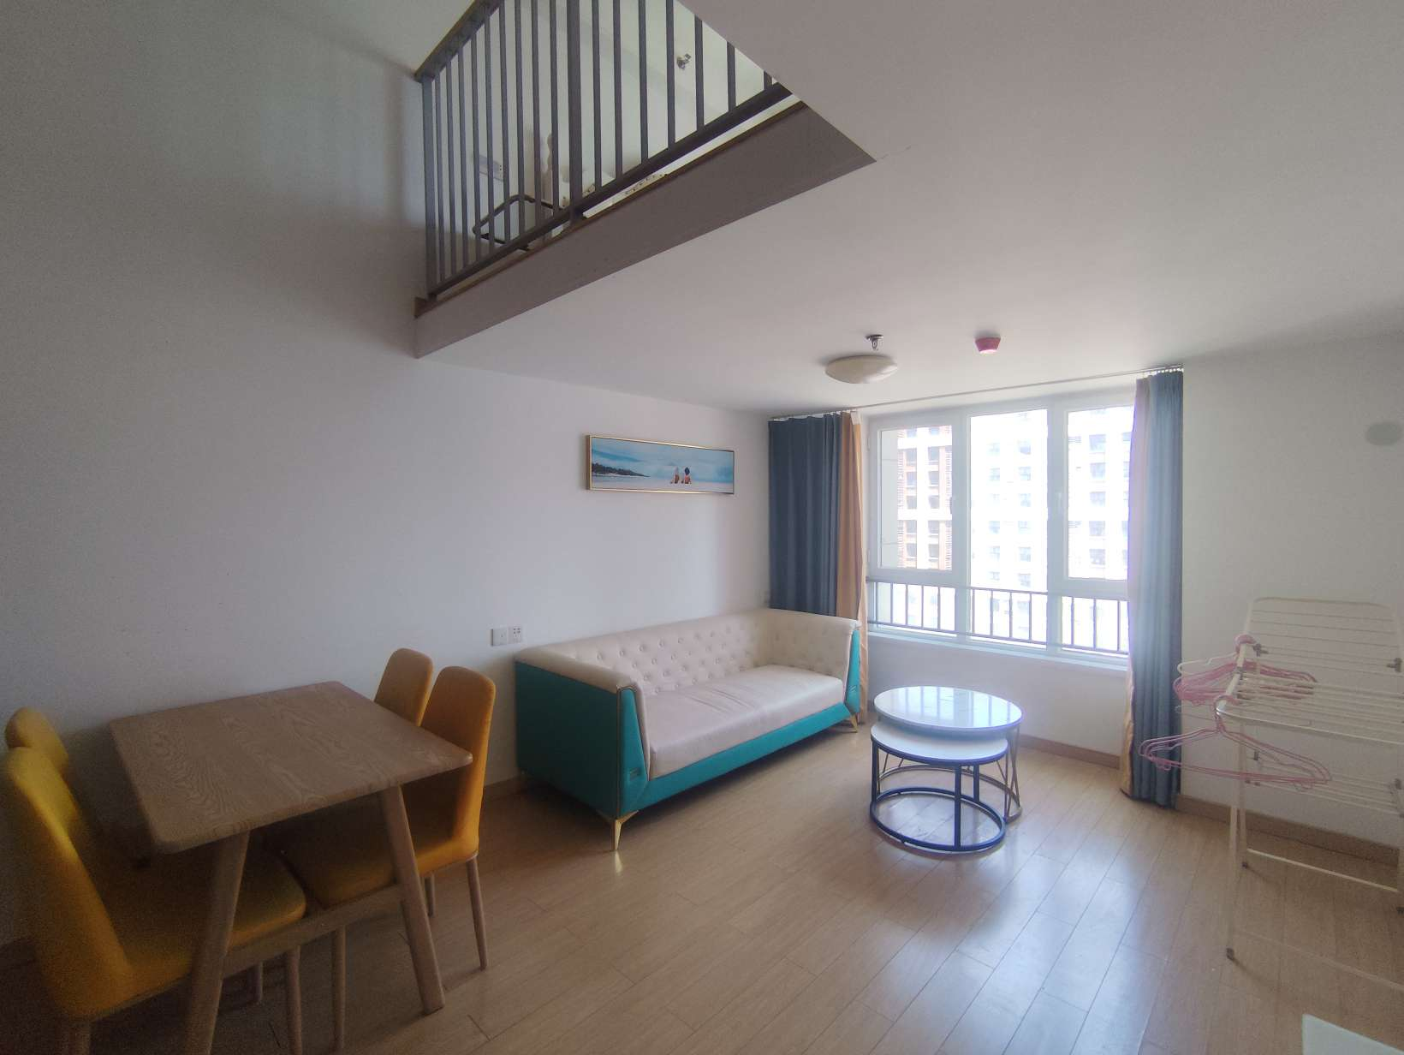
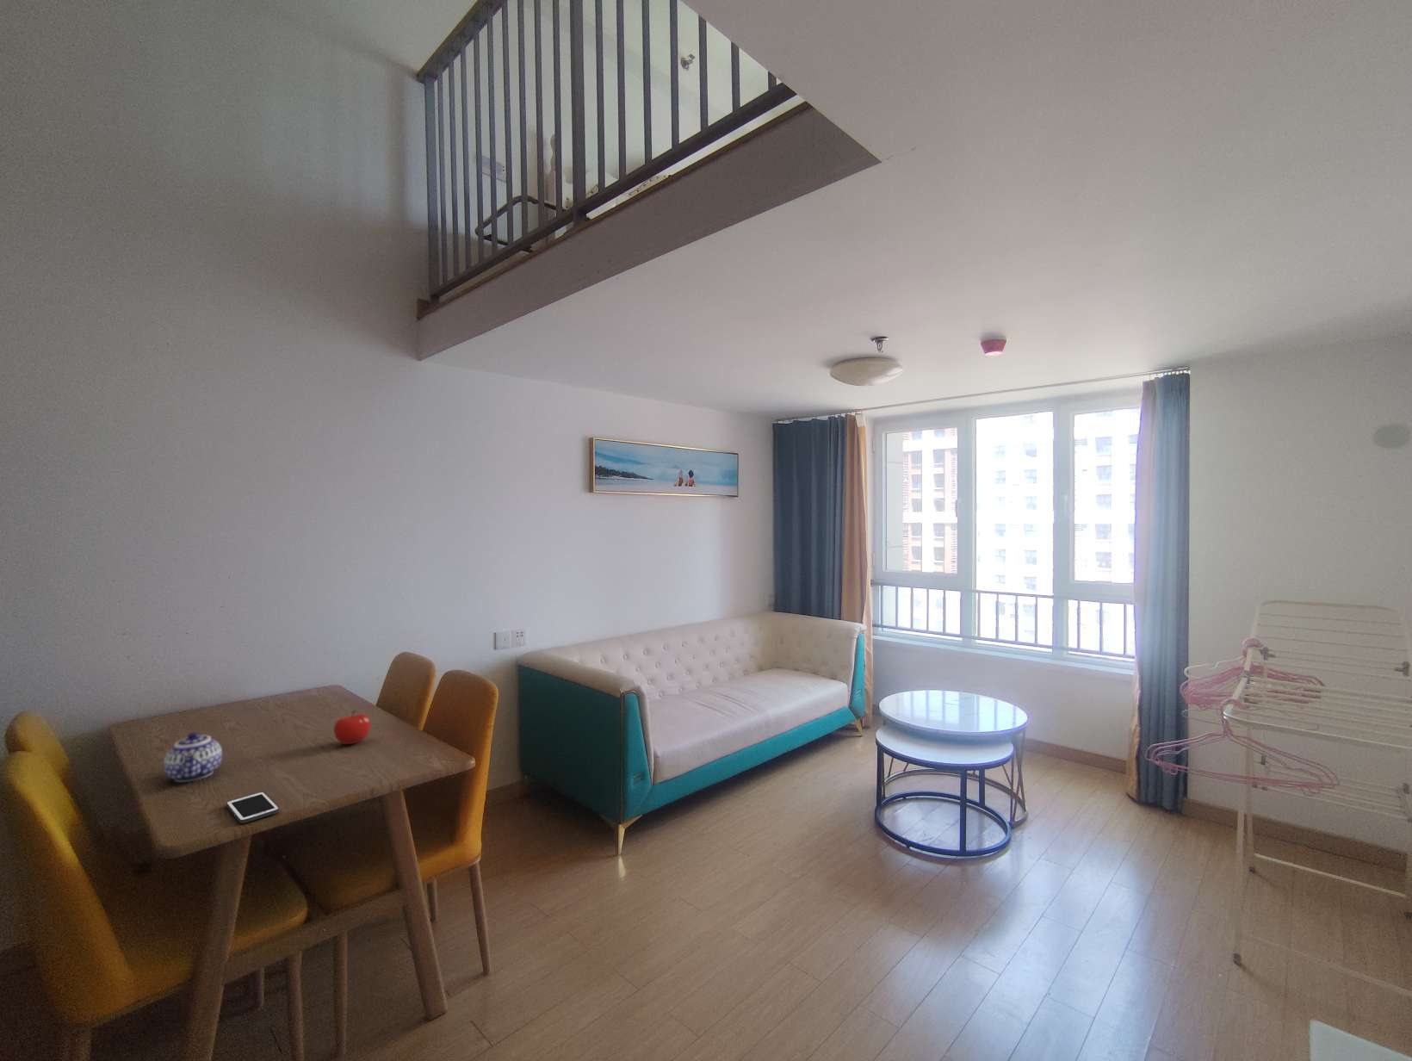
+ teapot (193, 753)
+ cell phone (252, 807)
+ fruit (352, 727)
